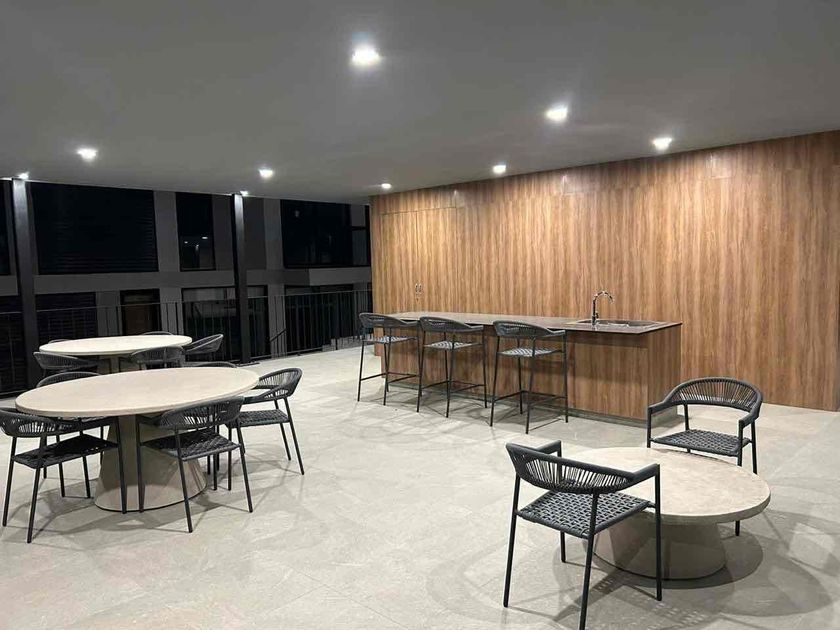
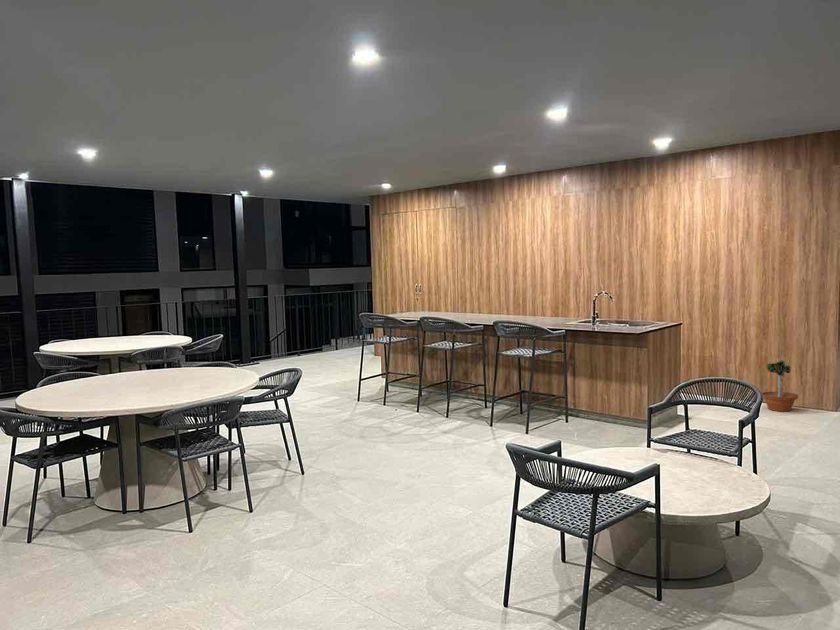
+ potted tree (779, 382)
